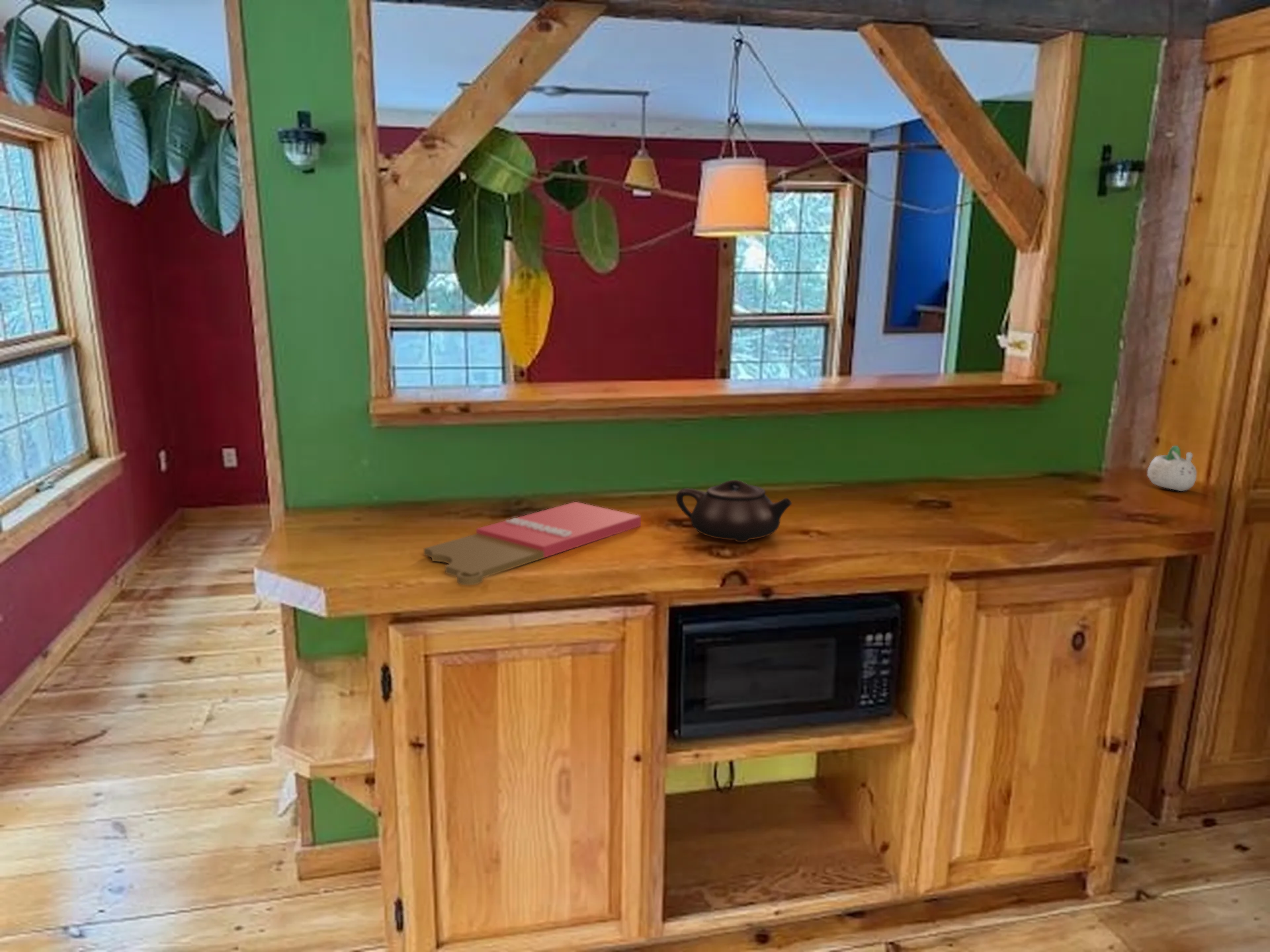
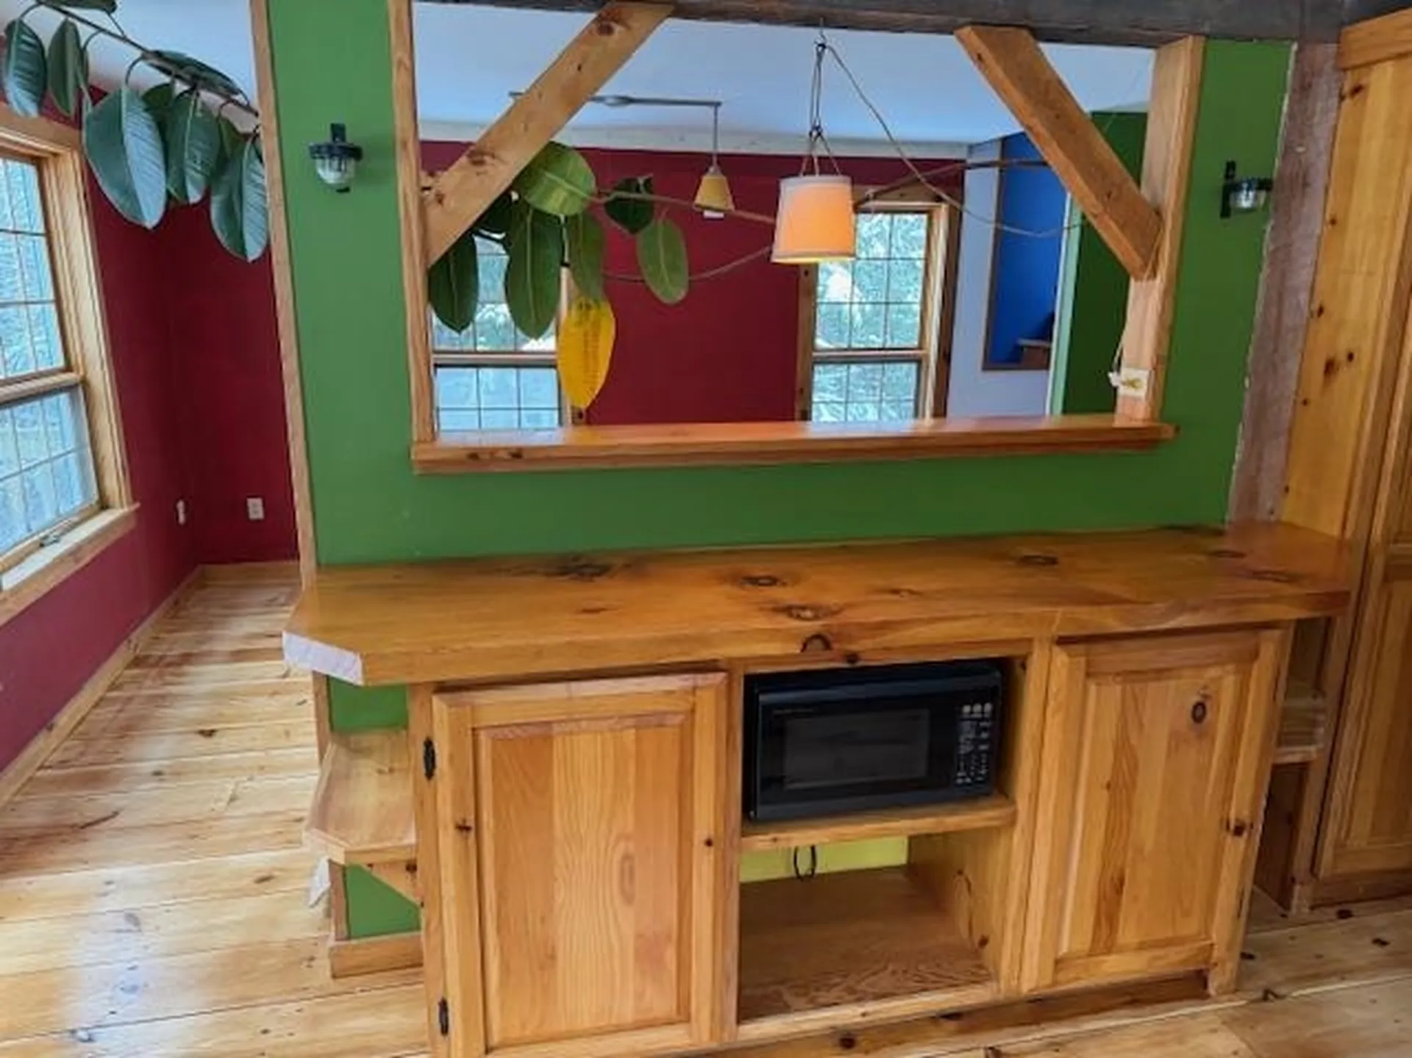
- succulent planter (1173, 467)
- cutting board (529, 537)
- teapot (734, 506)
